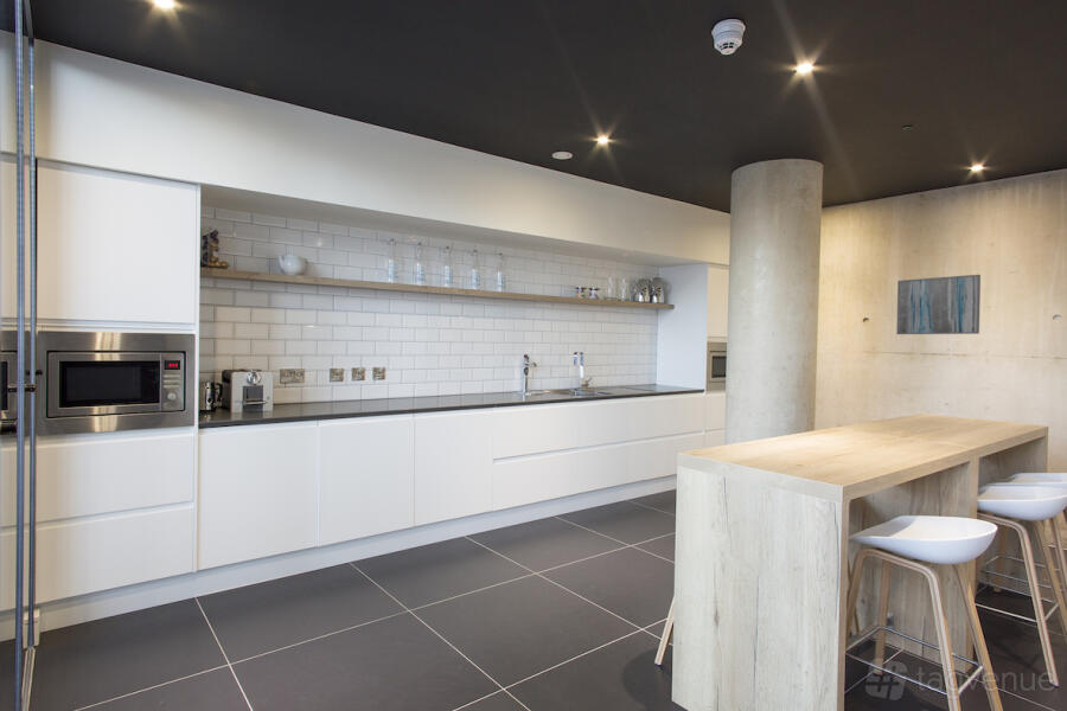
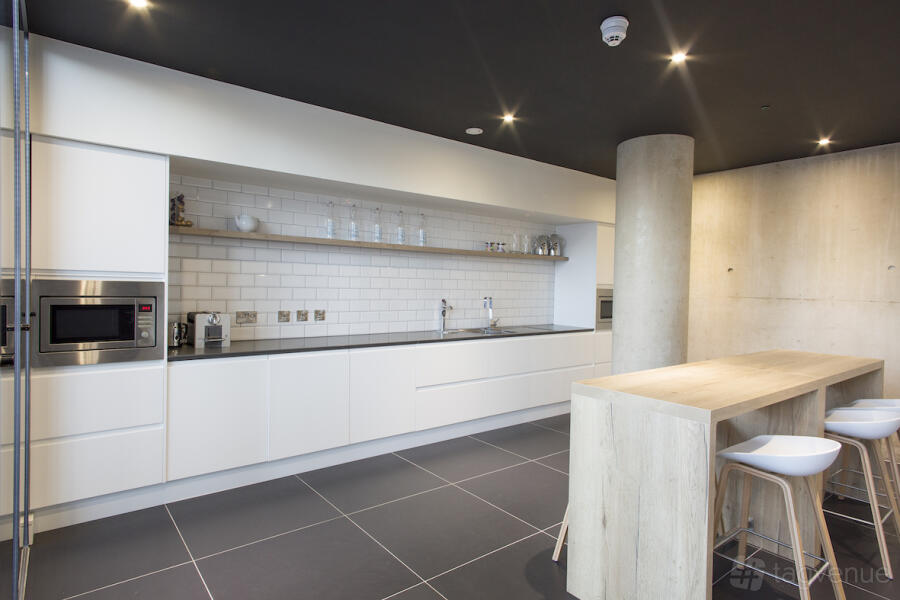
- wall art (937, 306)
